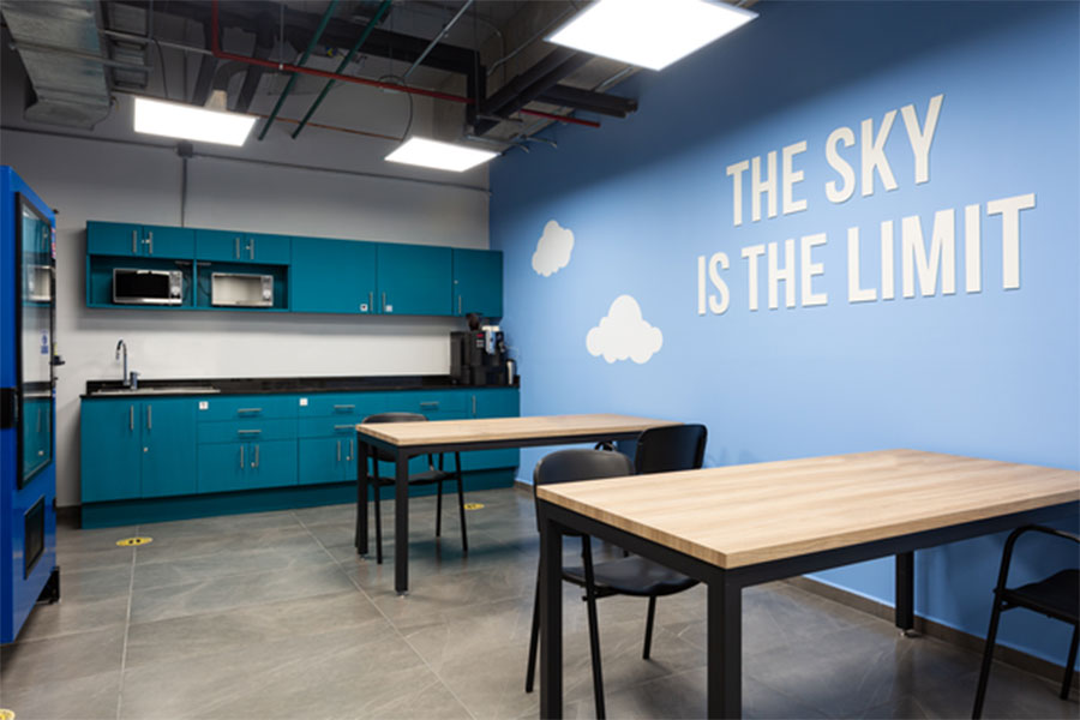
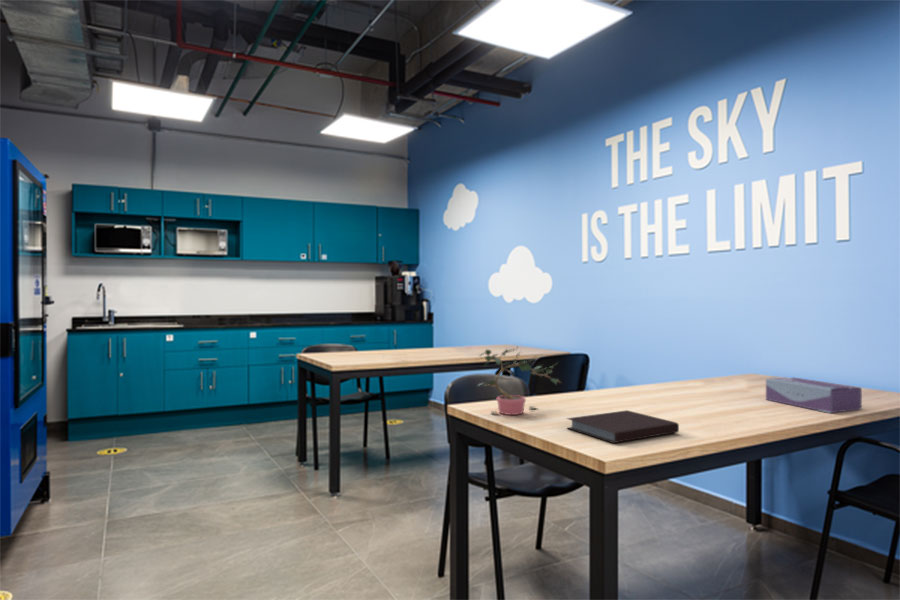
+ potted plant (522, 371)
+ notebook (621, 425)
+ tissue box (811, 393)
